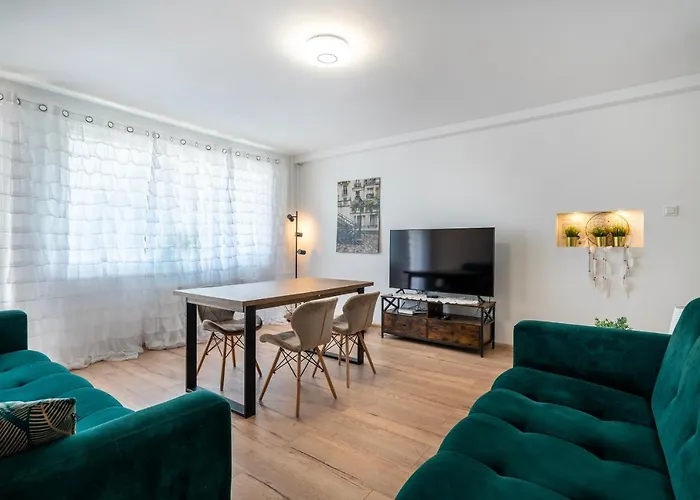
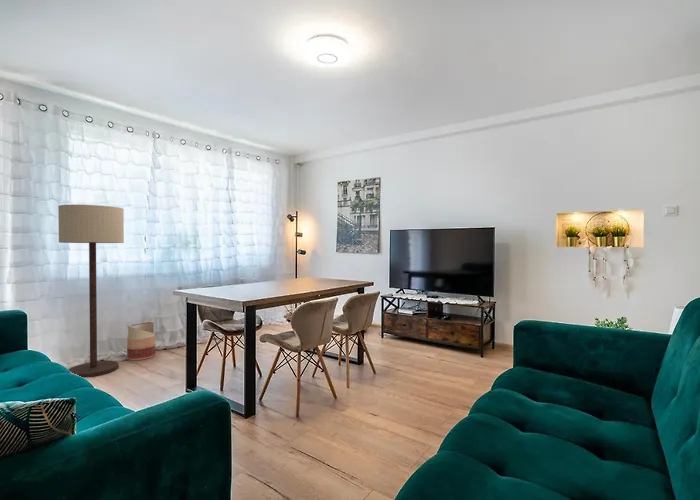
+ basket (141, 339)
+ floor lamp (93, 289)
